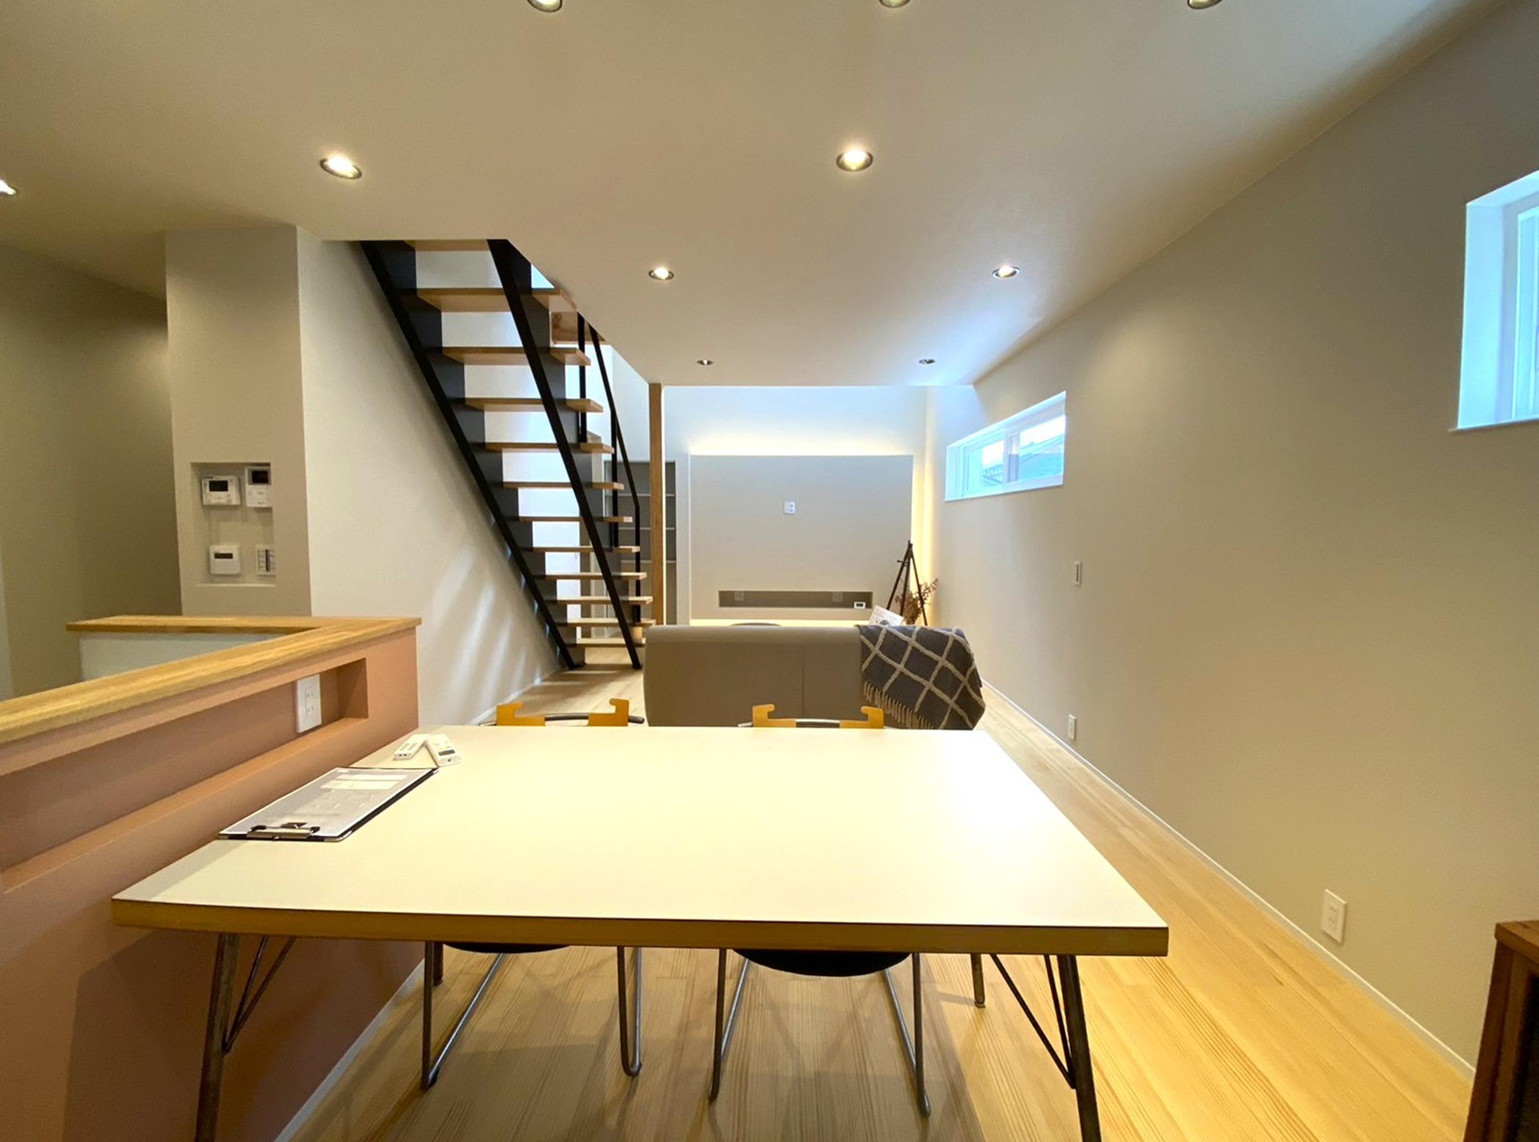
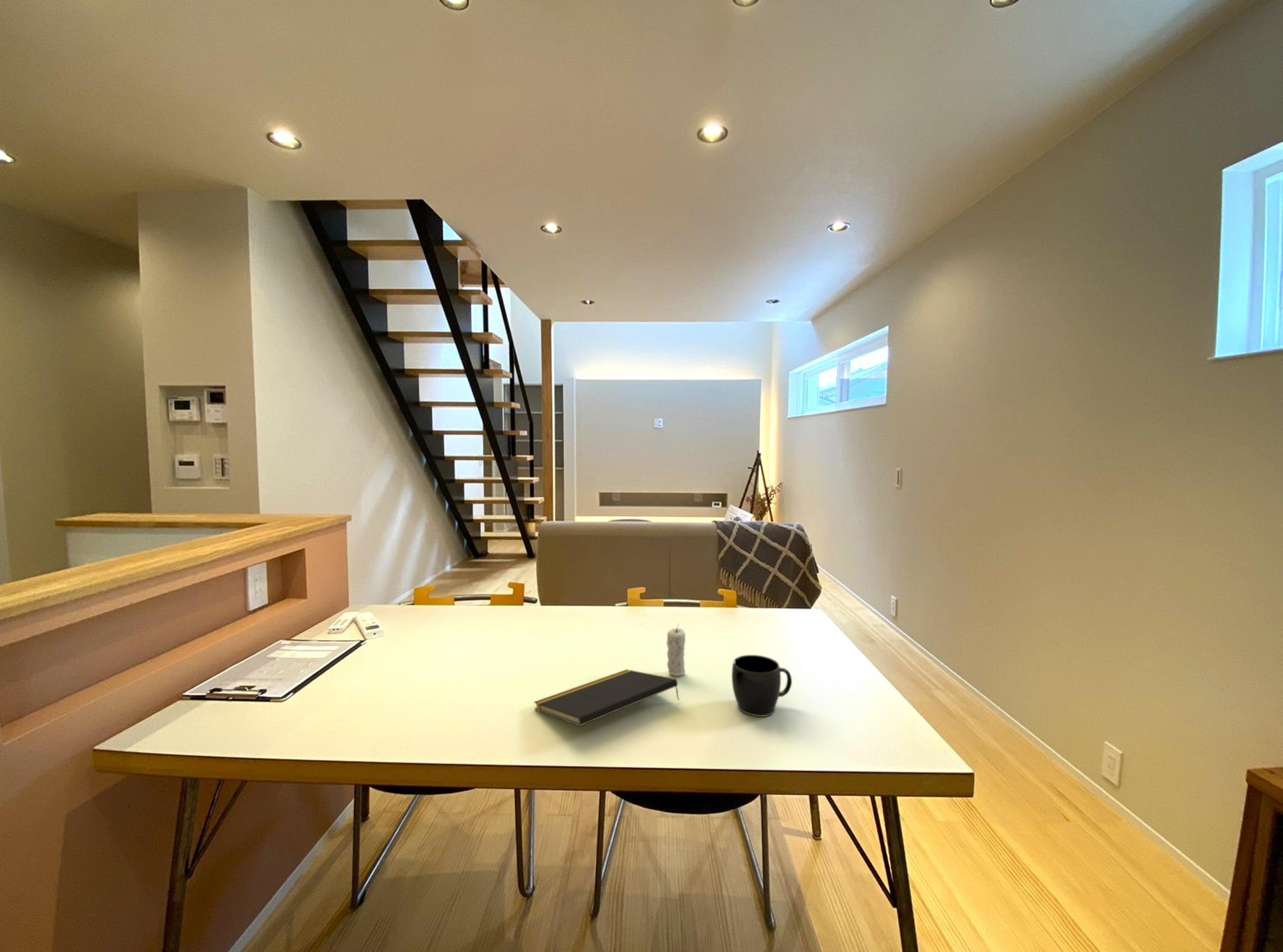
+ mug (762, 685)
+ notepad (606, 694)
+ candle (676, 647)
